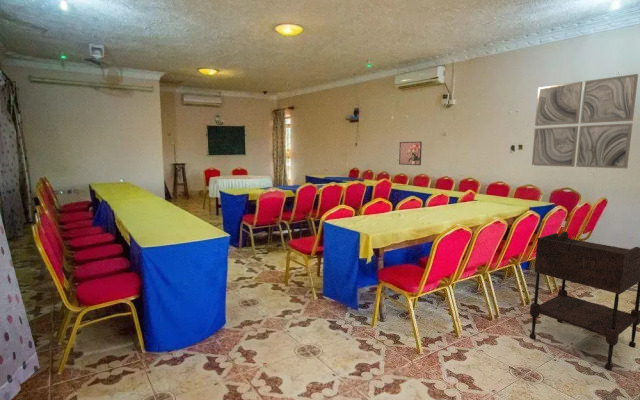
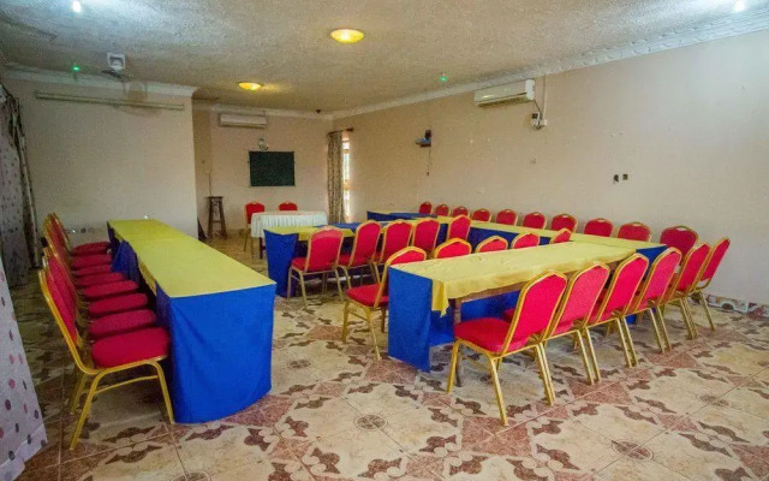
- wall art (580, 126)
- side table (590, 286)
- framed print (410, 153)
